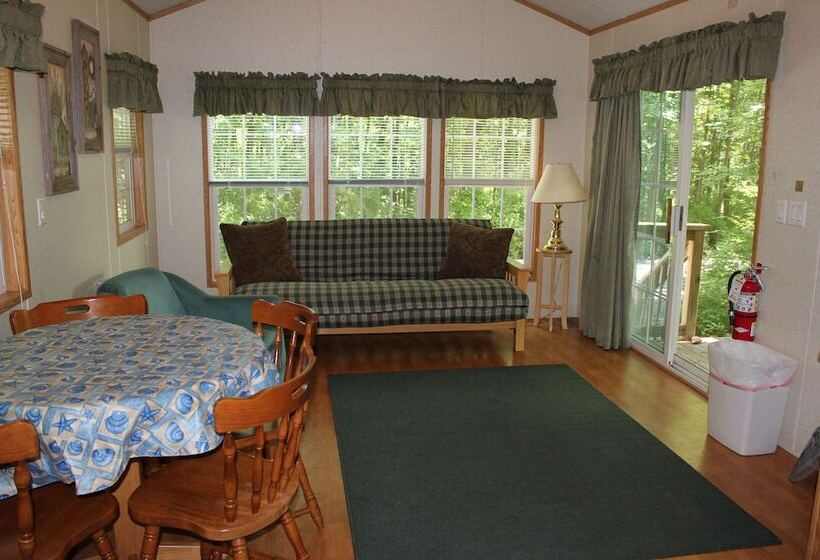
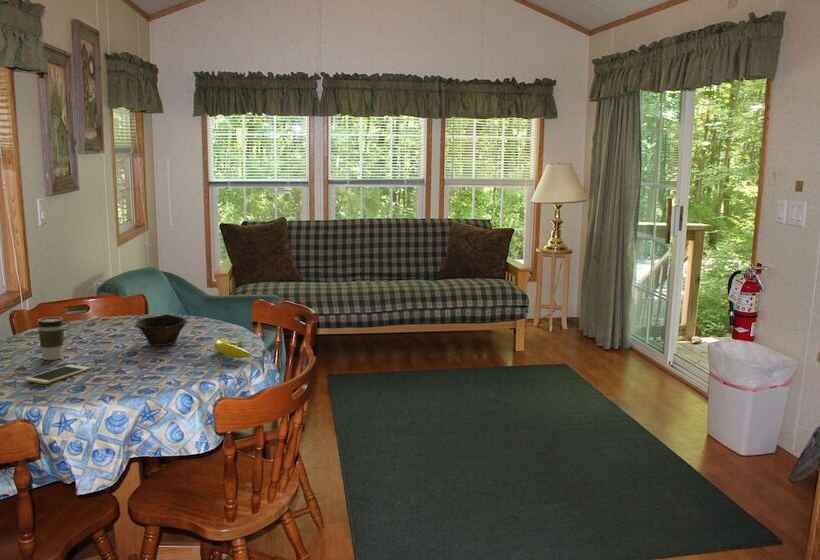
+ bowl (162, 331)
+ coffee cup (51, 338)
+ cell phone (58, 373)
+ banana (231, 346)
